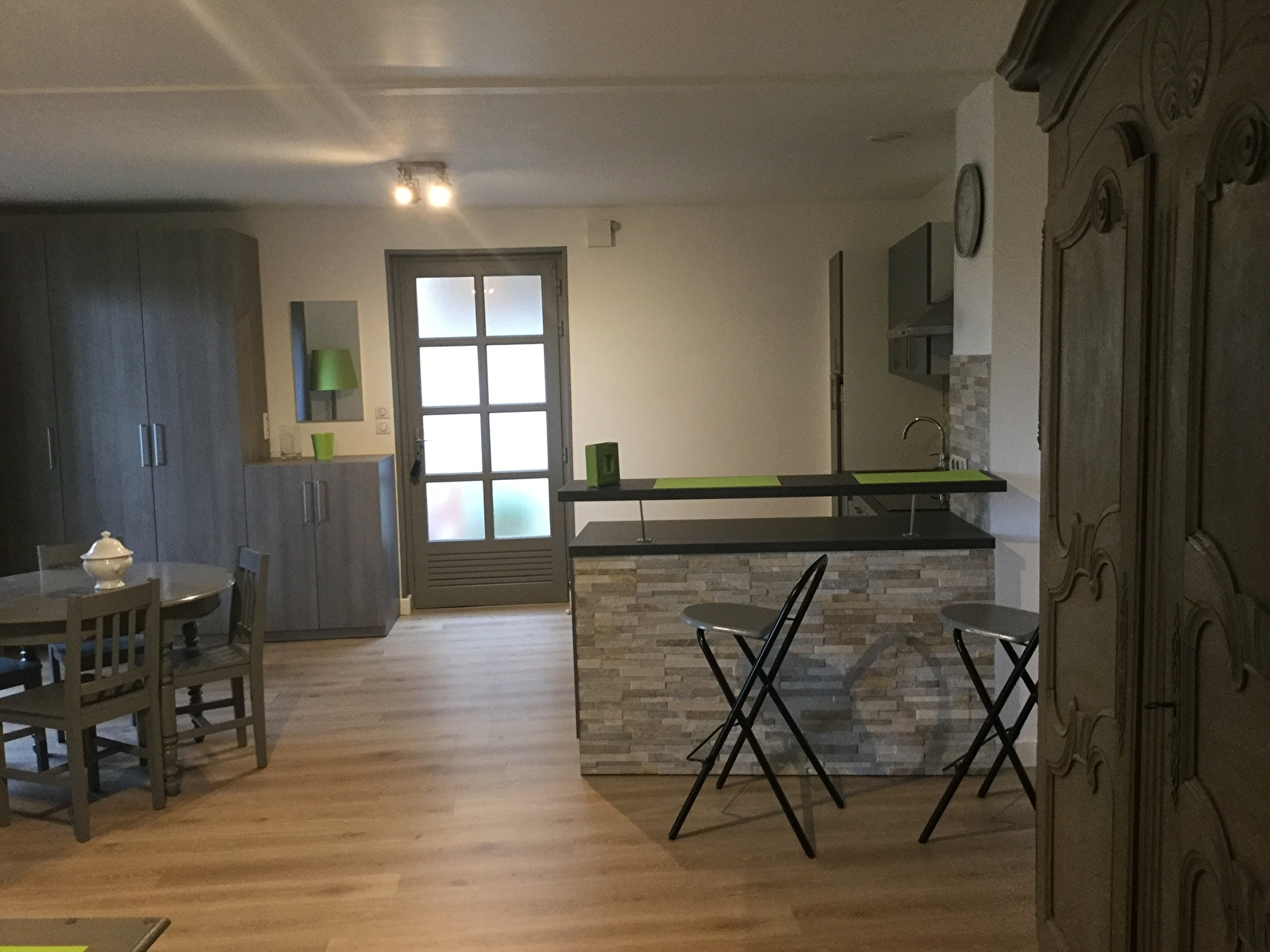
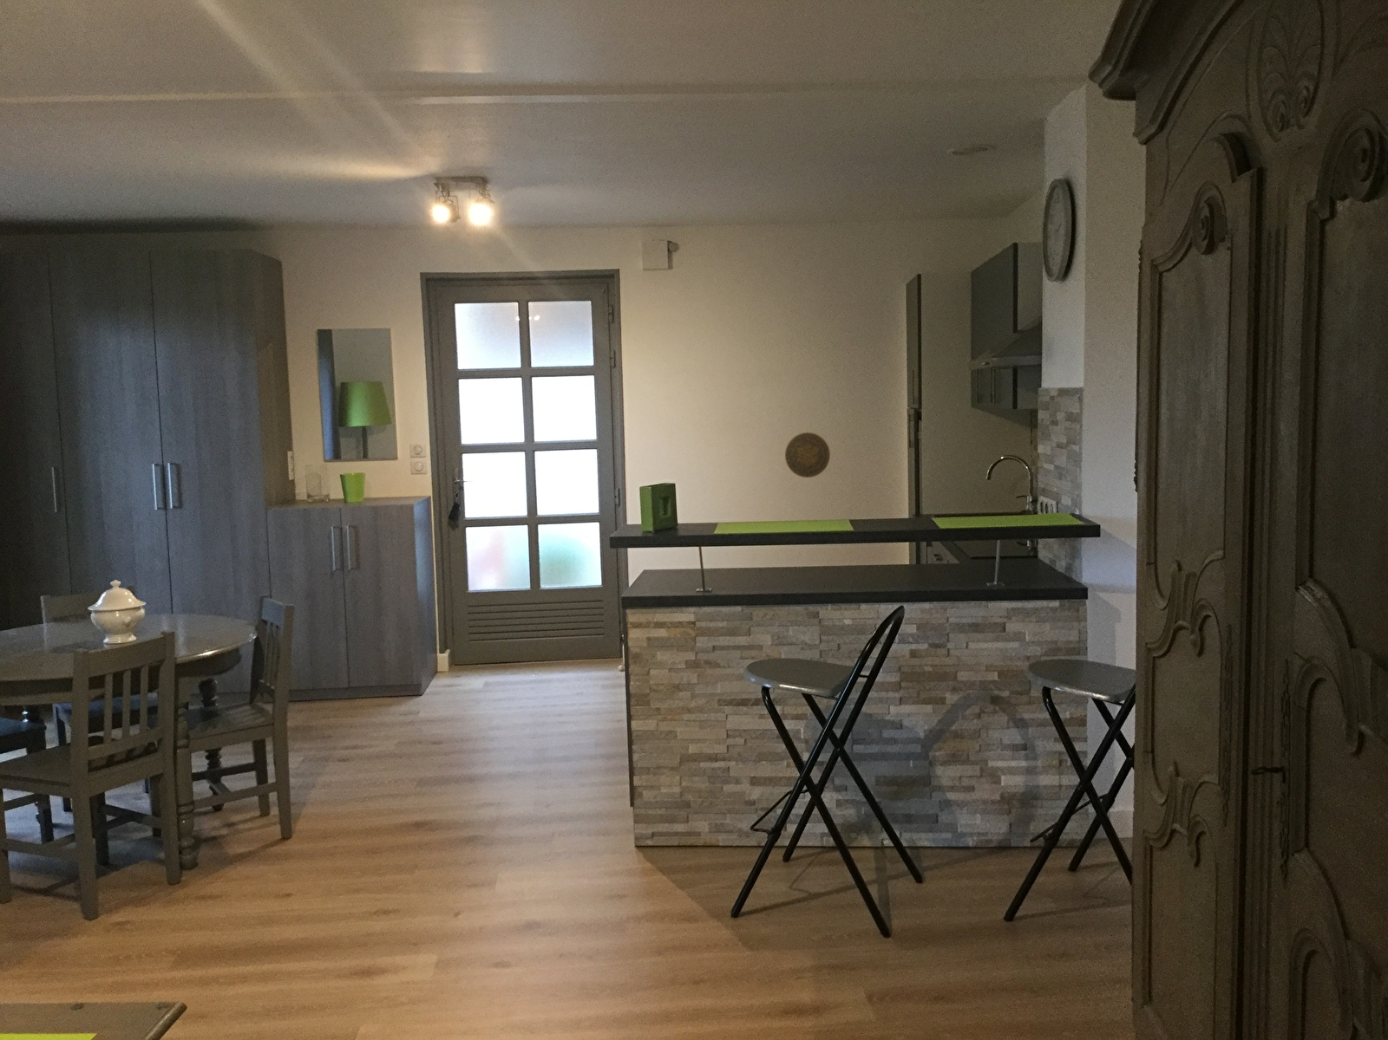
+ decorative plate (808, 454)
